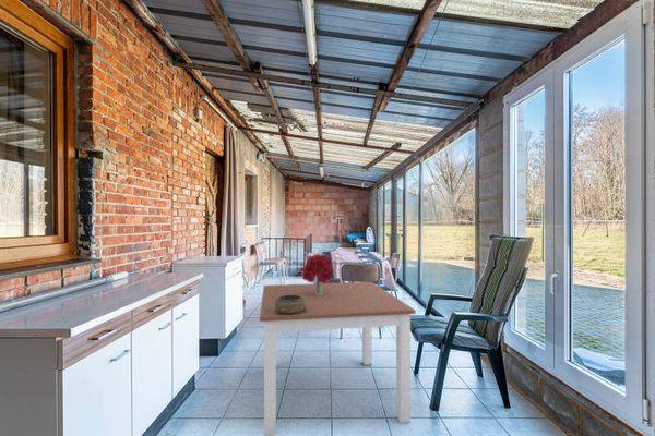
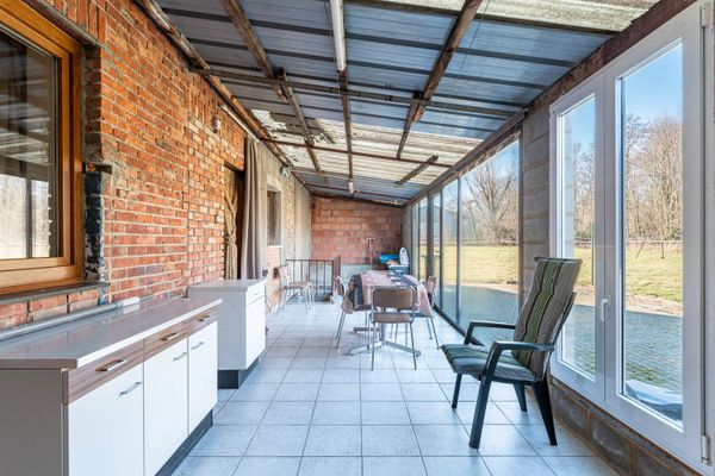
- bouquet (318, 274)
- decorative bowl (289, 304)
- dining table (323, 329)
